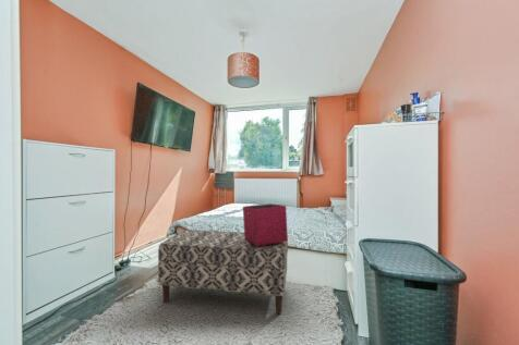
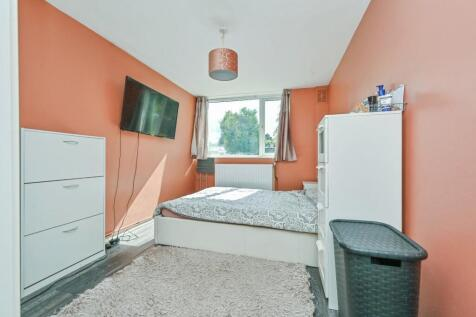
- bench (227, 266)
- storage bin (265, 224)
